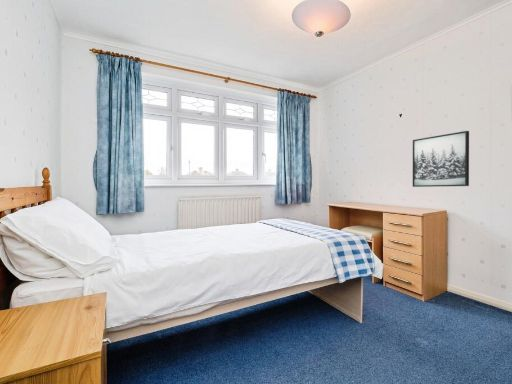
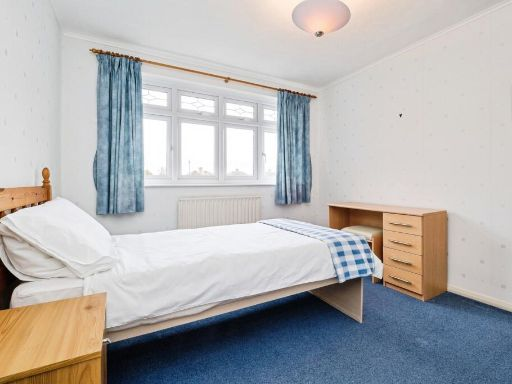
- wall art (438, 161)
